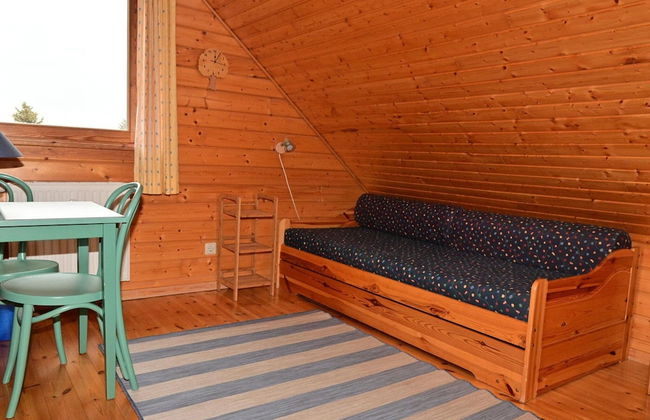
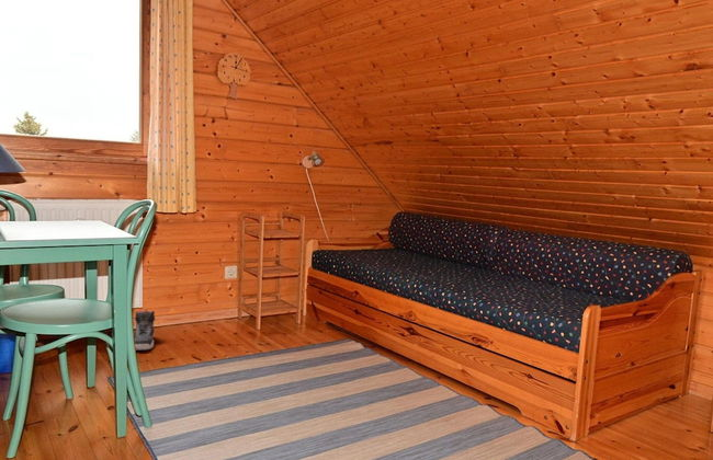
+ sneaker (143, 327)
